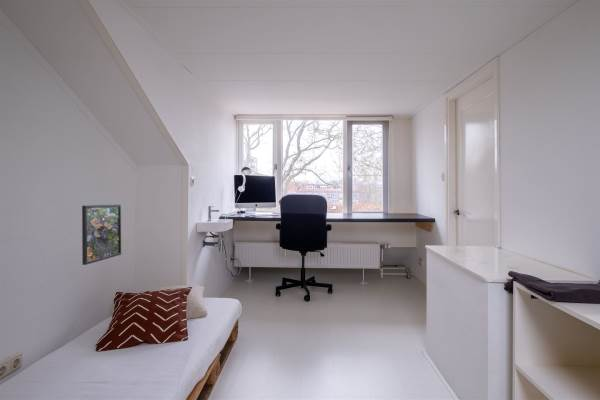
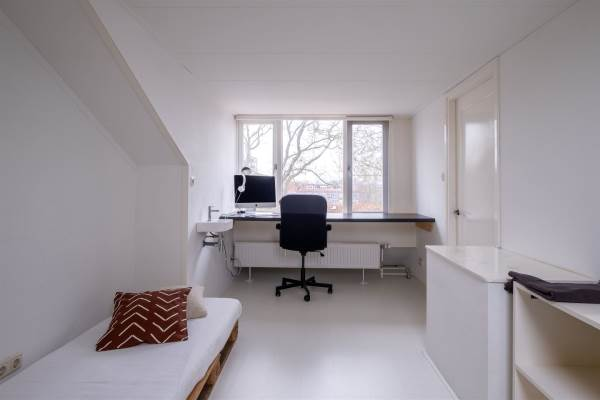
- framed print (103, 232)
